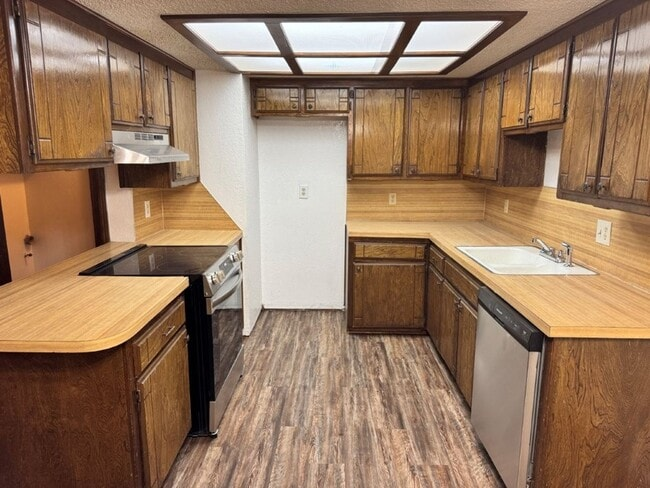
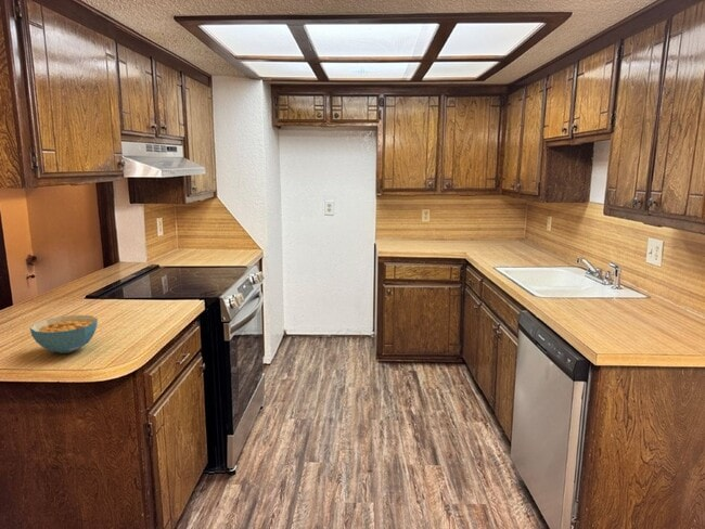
+ cereal bowl (66, 336)
